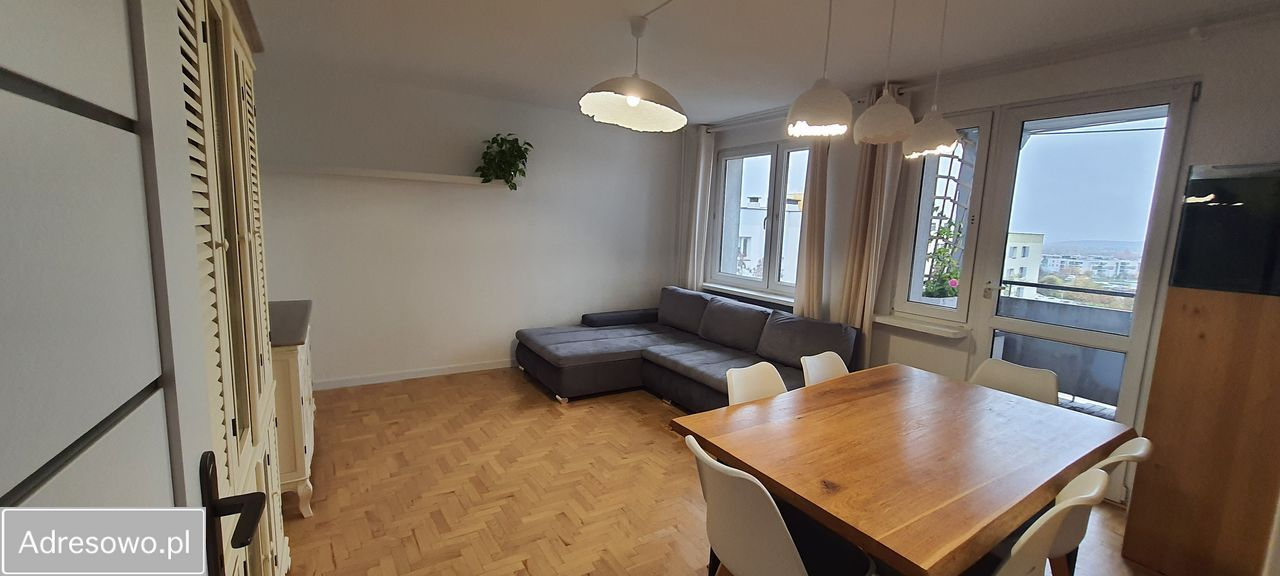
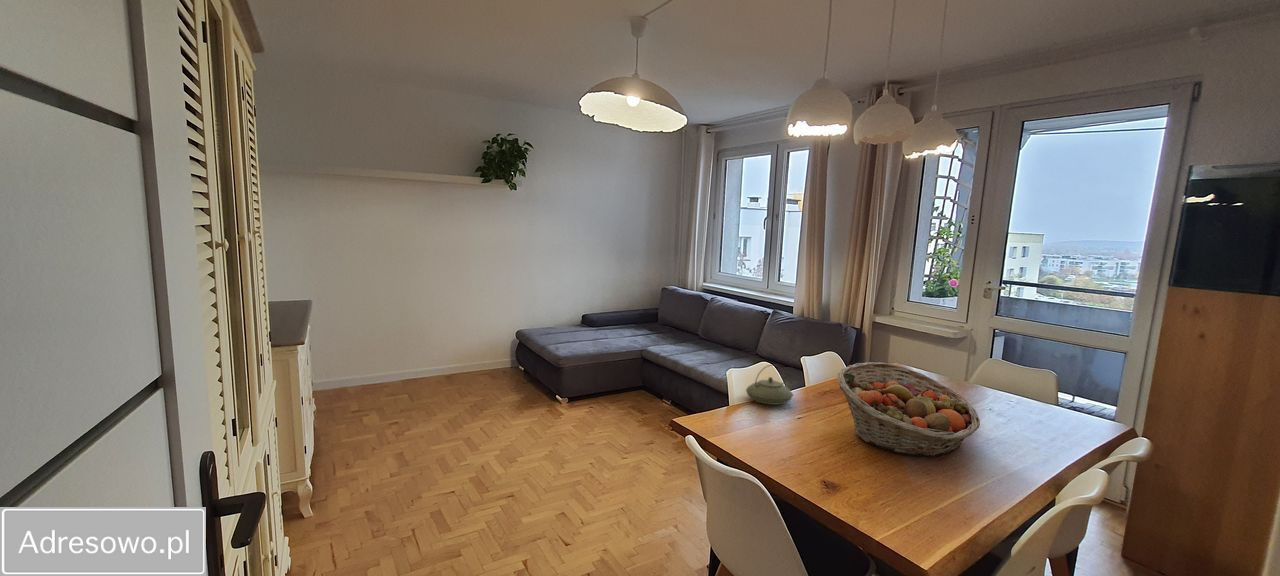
+ fruit basket (904, 406)
+ teapot (772, 382)
